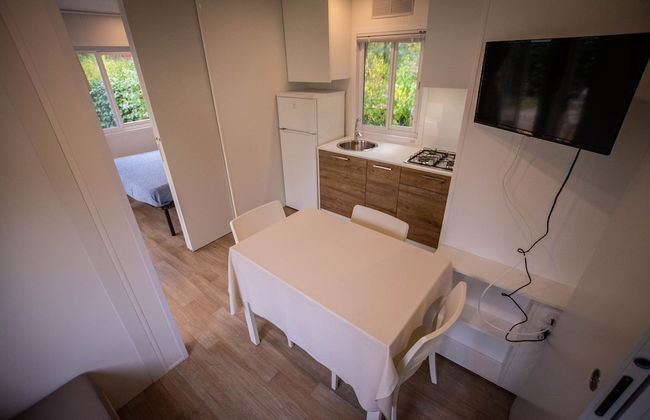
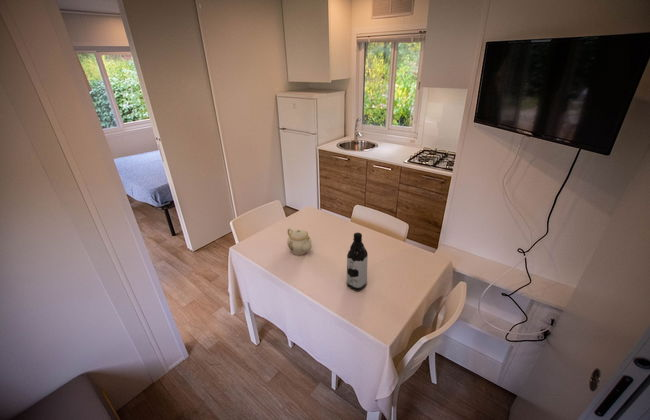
+ teapot (298, 239)
+ water bottle (357, 260)
